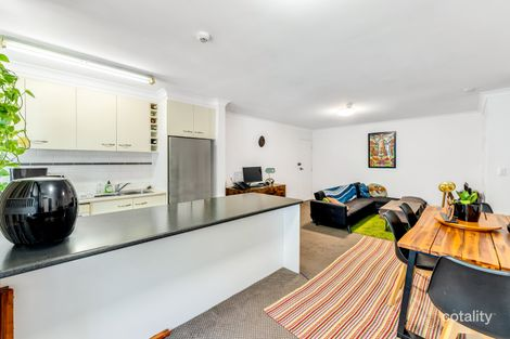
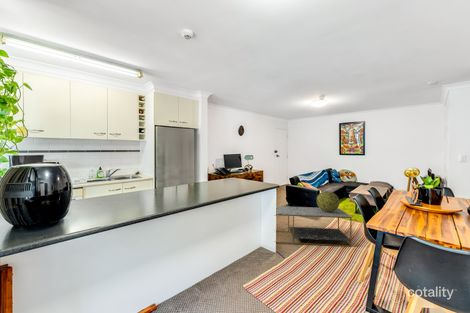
+ decorative sphere (327, 201)
+ coffee table (304, 227)
